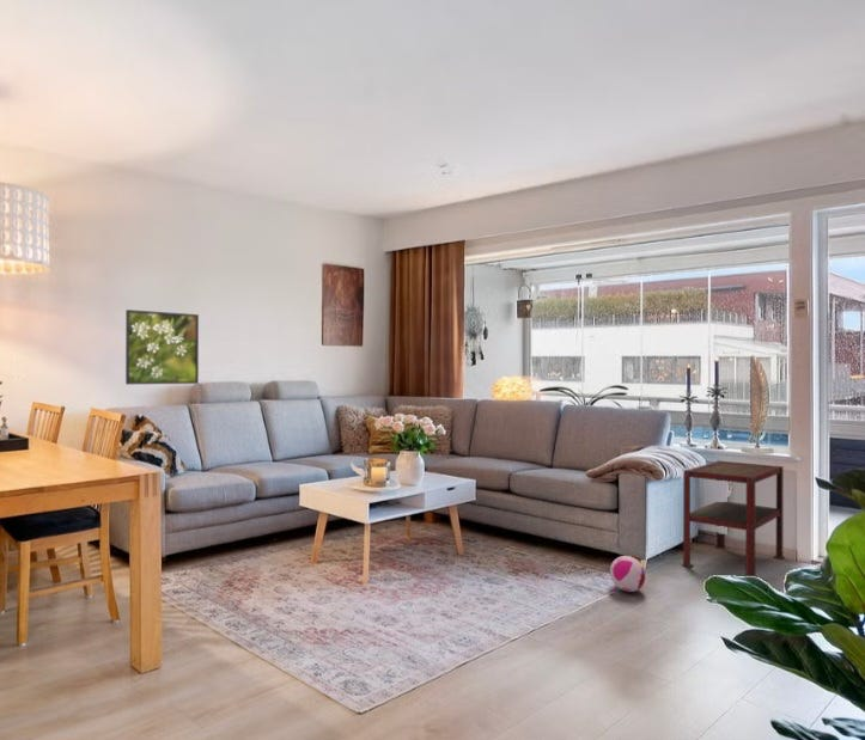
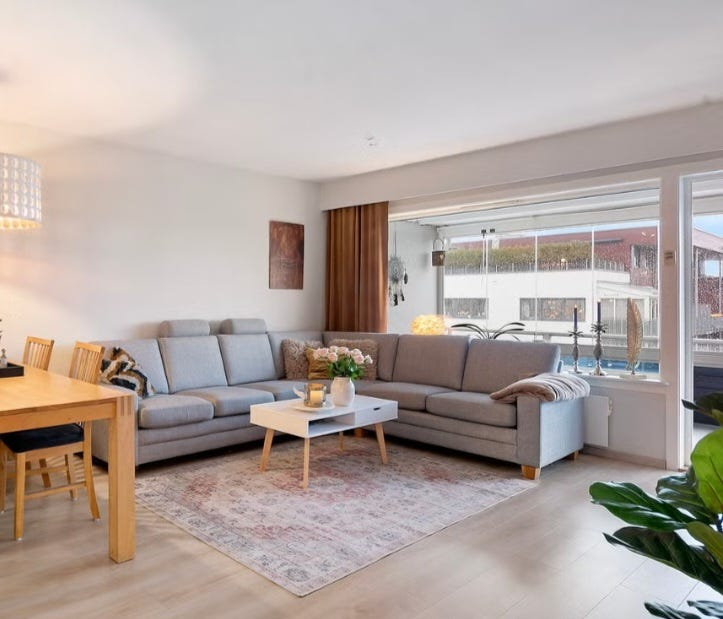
- plush toy (627, 573)
- side table (733, 514)
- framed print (163, 348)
